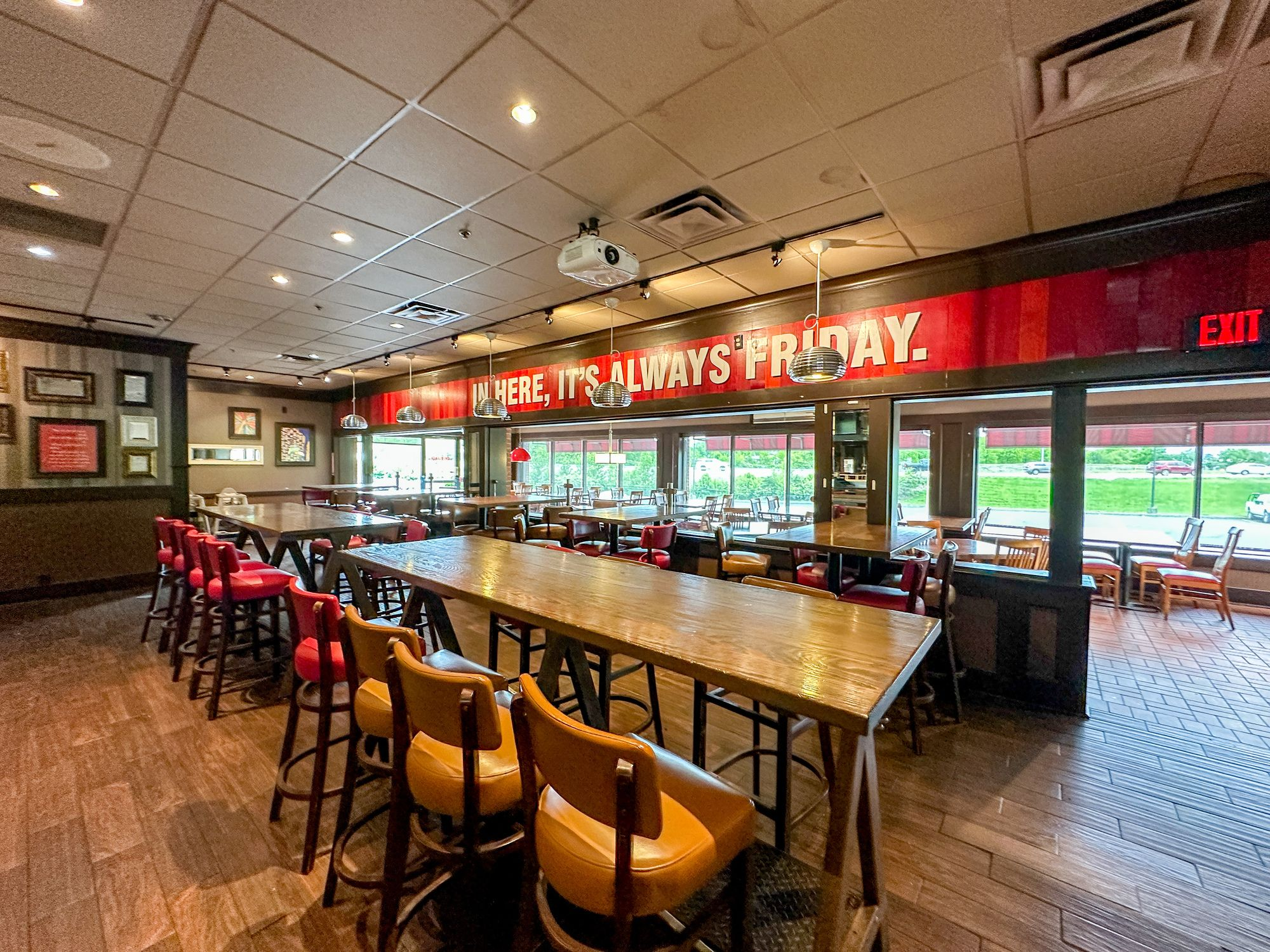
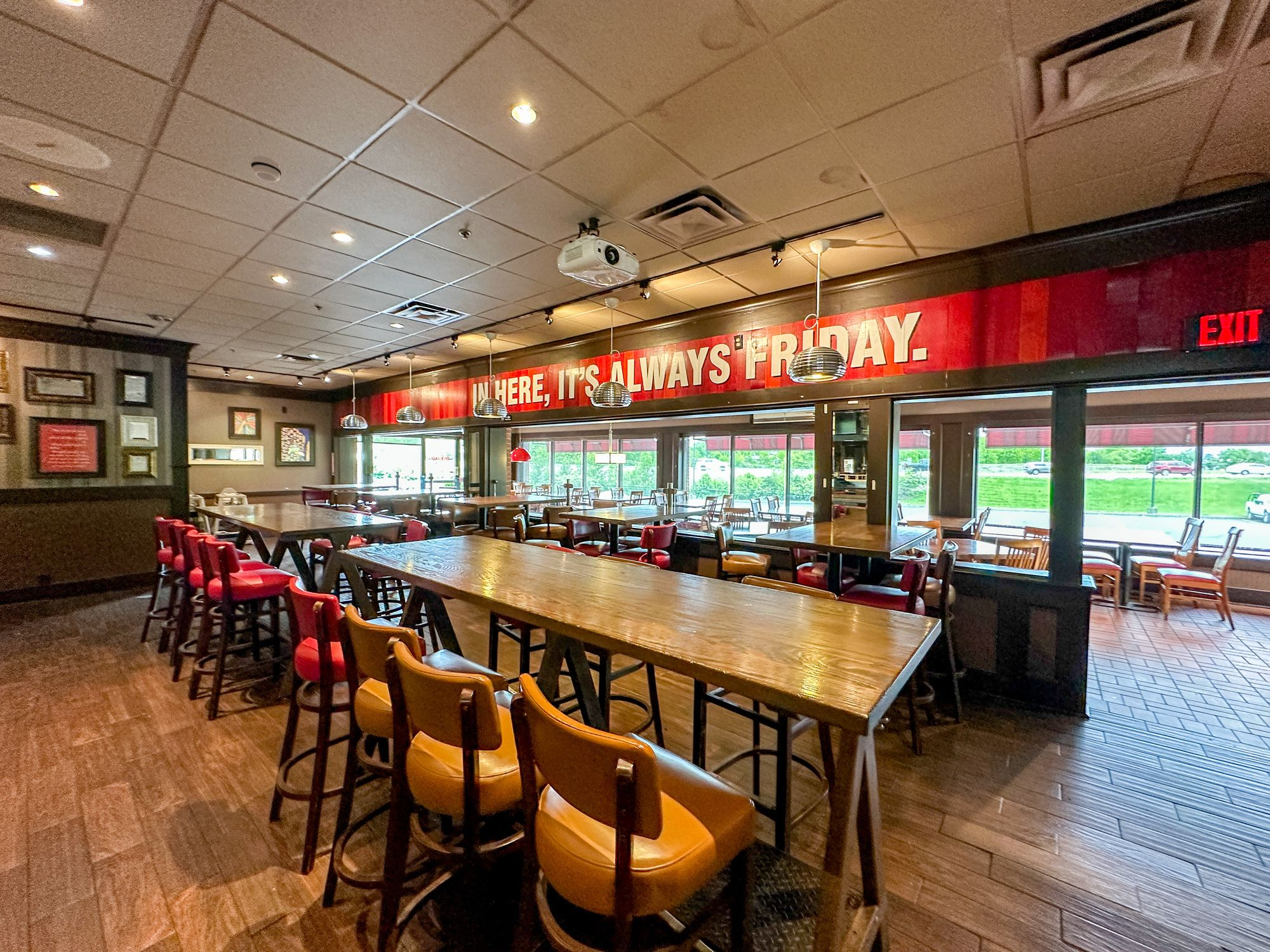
+ smoke detector (266, 169)
